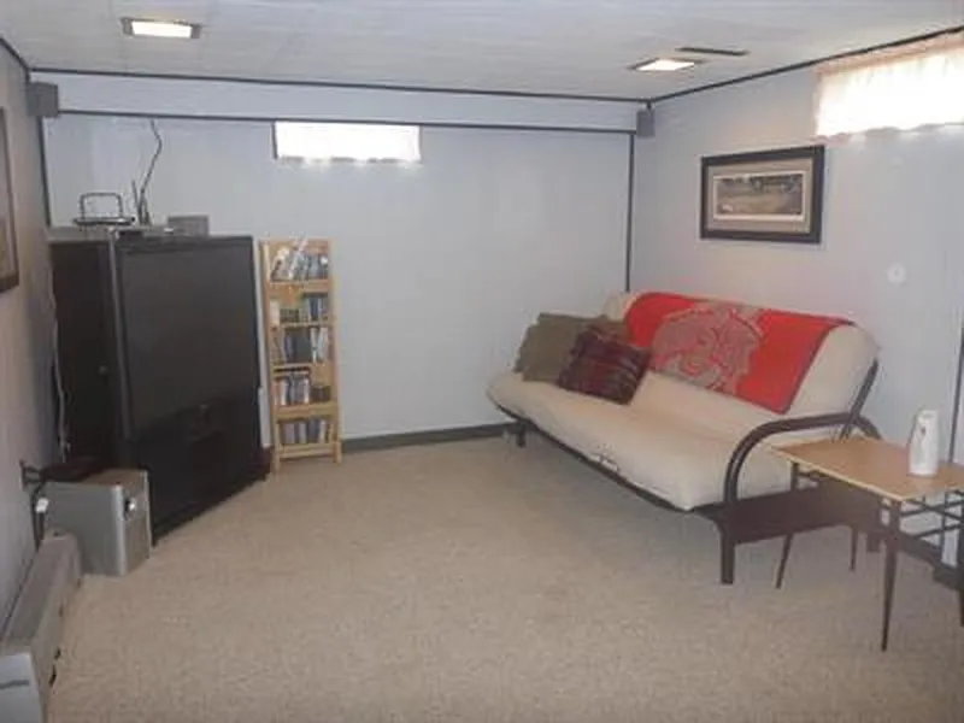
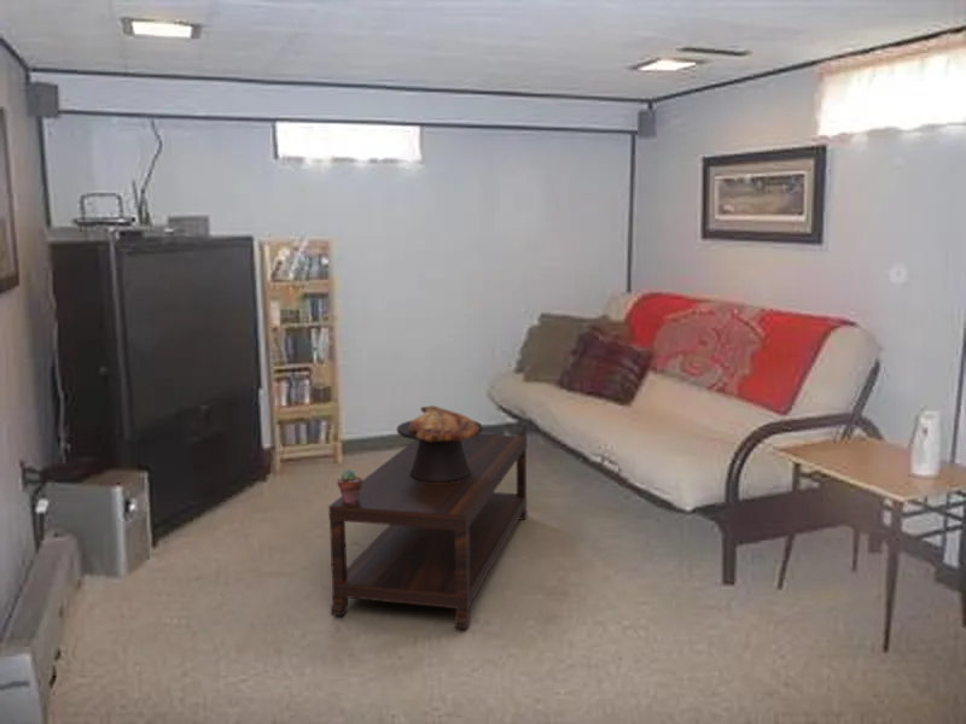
+ coffee table (442, 513)
+ potted succulent (349, 485)
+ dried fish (441, 445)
